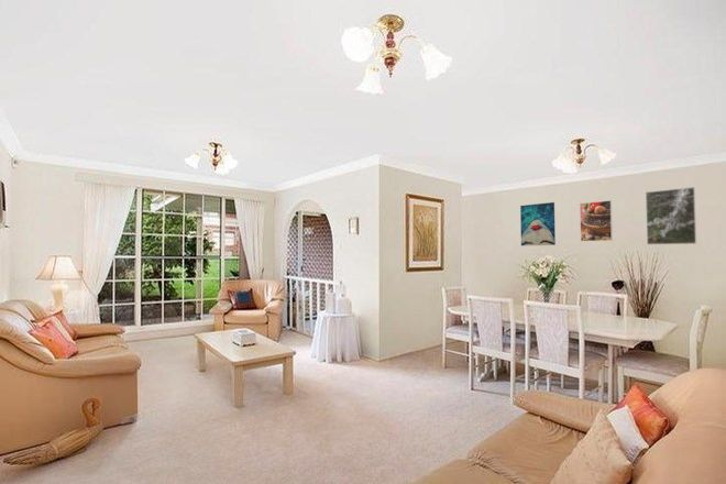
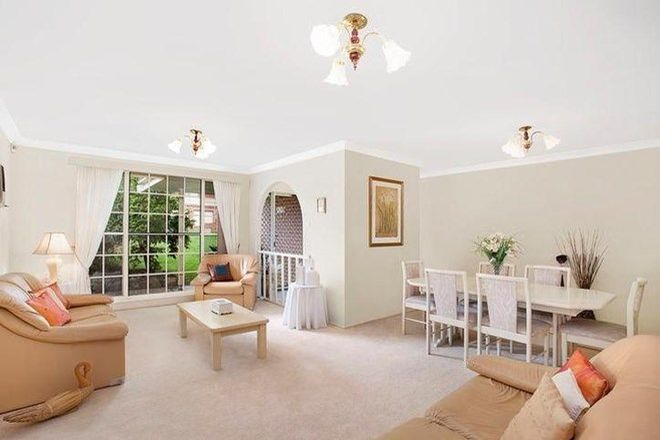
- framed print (670, 217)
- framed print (595, 221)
- wall art (537, 224)
